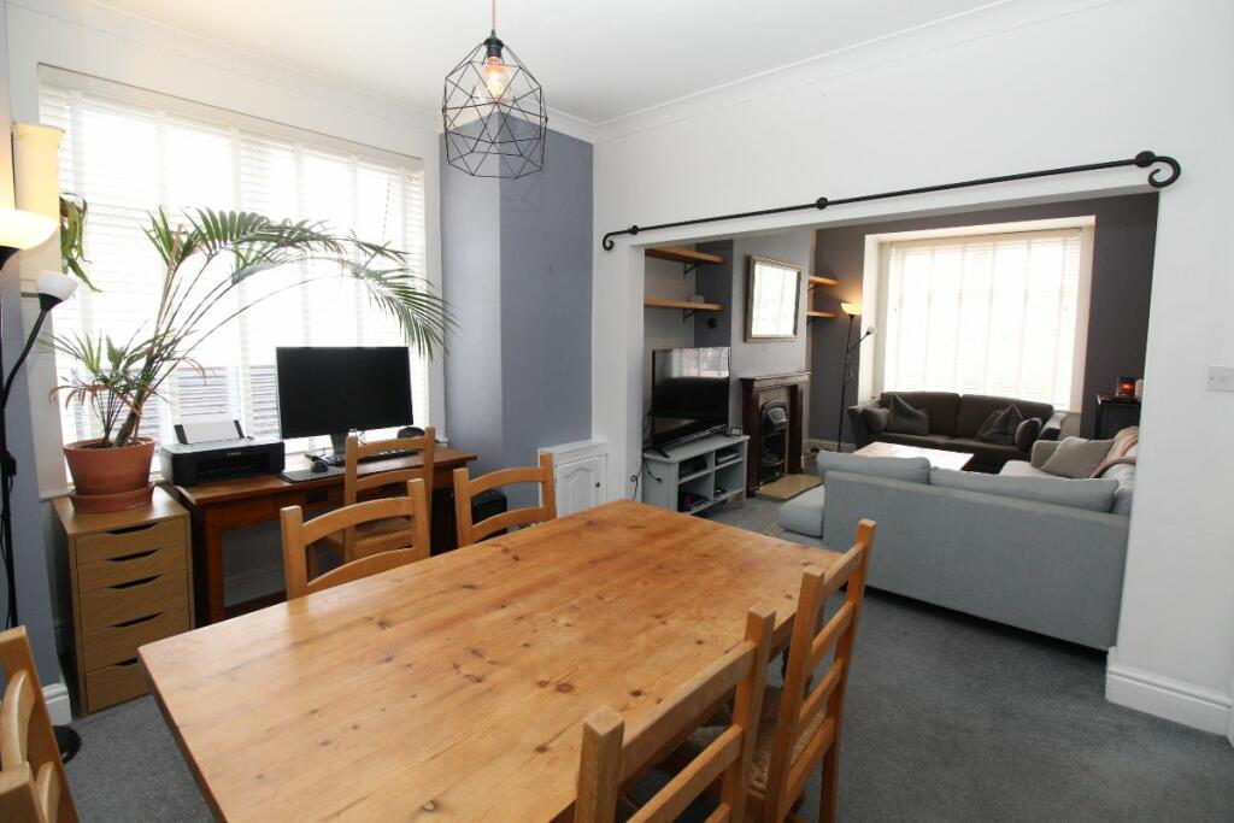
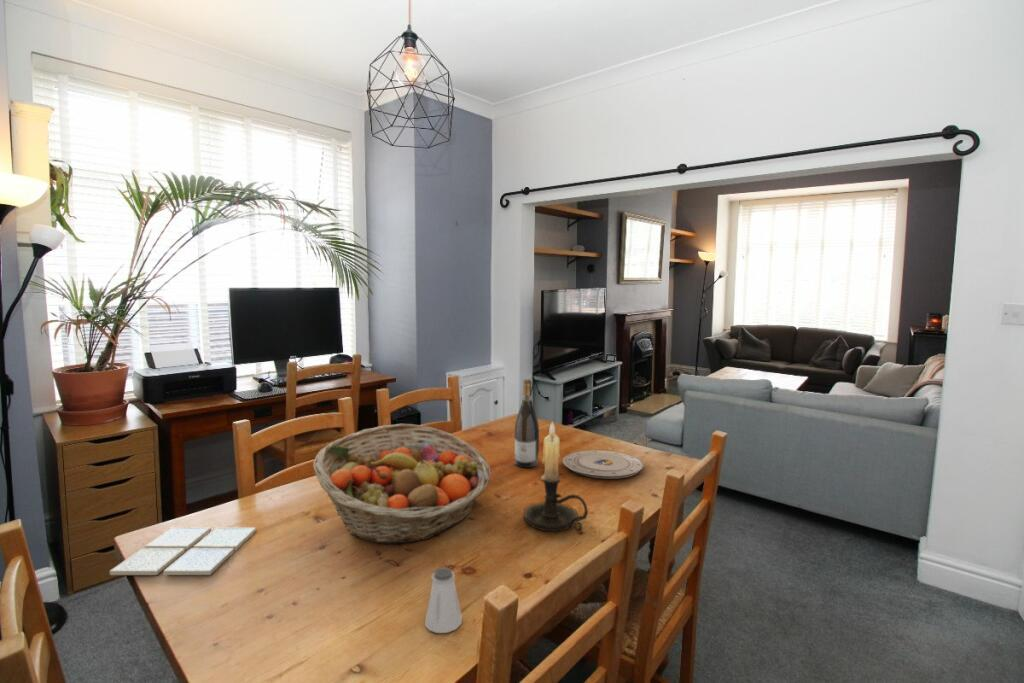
+ candle holder (558, 474)
+ saltshaker (443, 596)
+ fruit basket (407, 477)
+ drink coaster (188, 548)
+ wine bottle (526, 422)
+ plate (602, 463)
